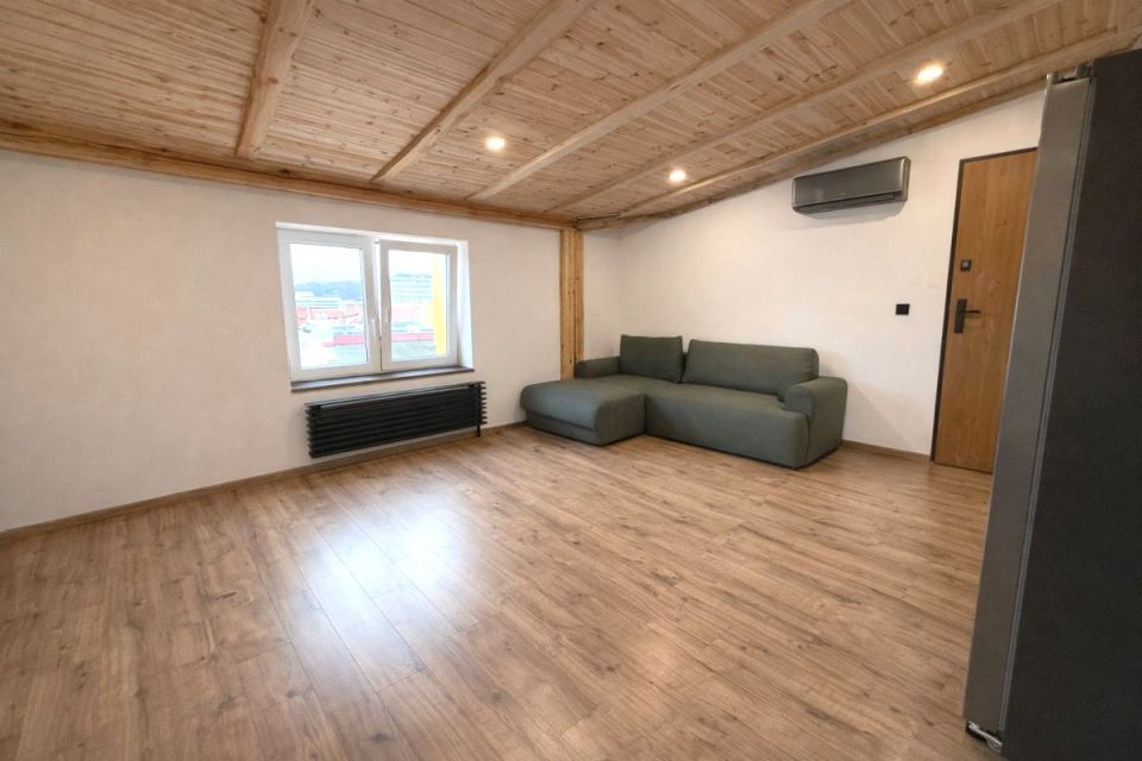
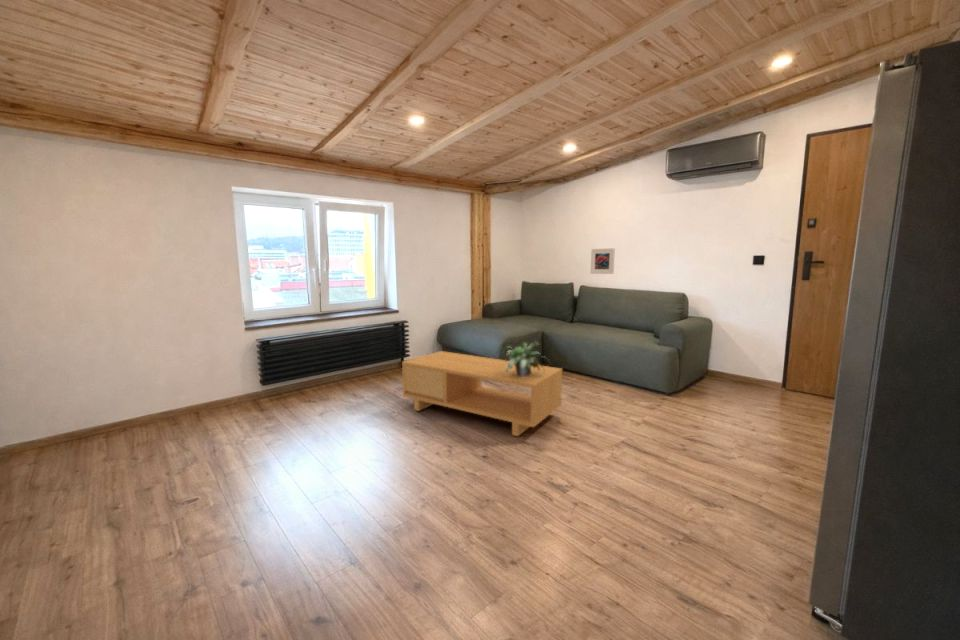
+ potted plant (524, 358)
+ coffee table (479, 388)
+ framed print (602, 261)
